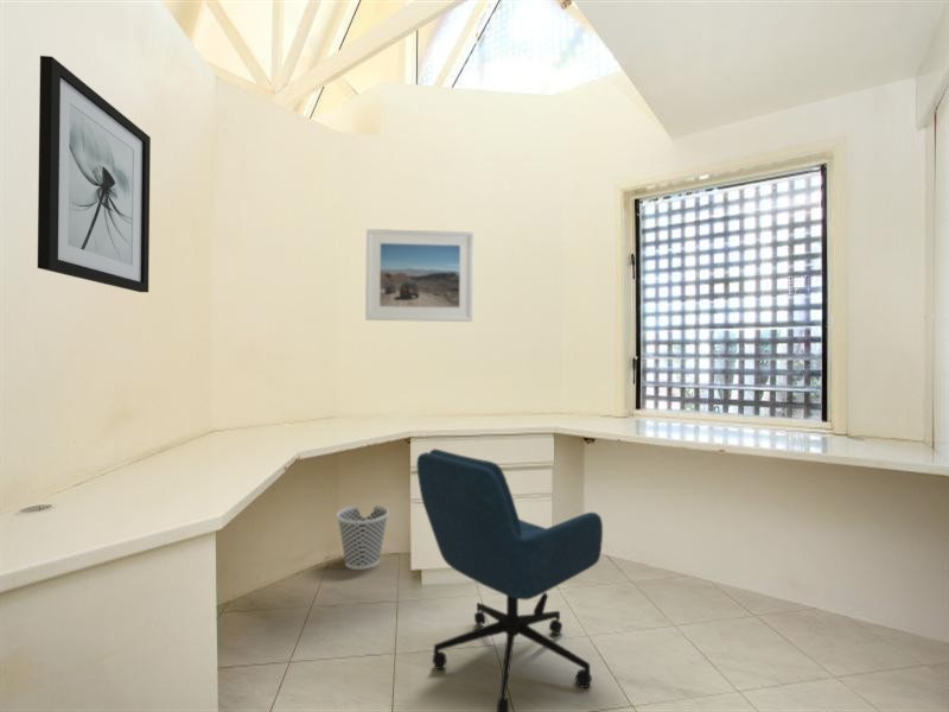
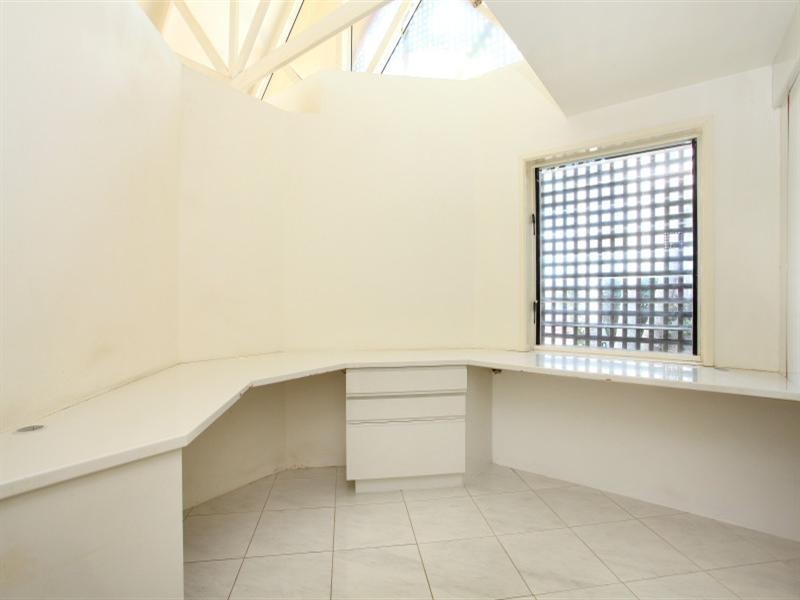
- office chair (509, 554)
- wall art (102, 192)
- wastebasket (362, 536)
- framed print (420, 275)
